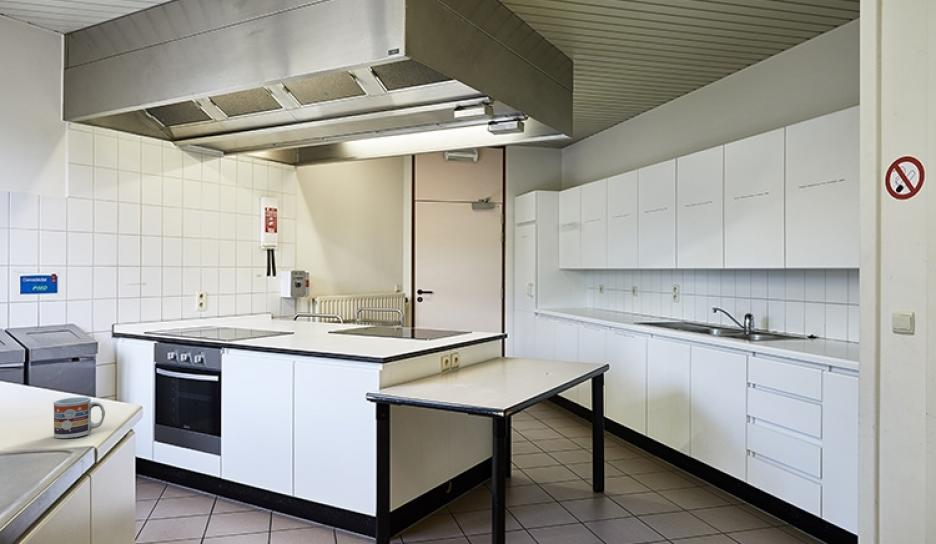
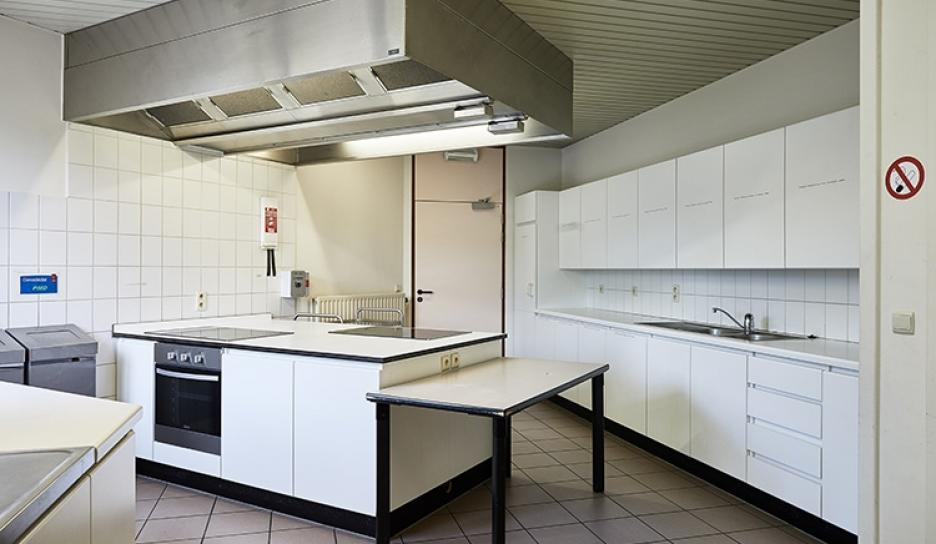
- cup (79, 416)
